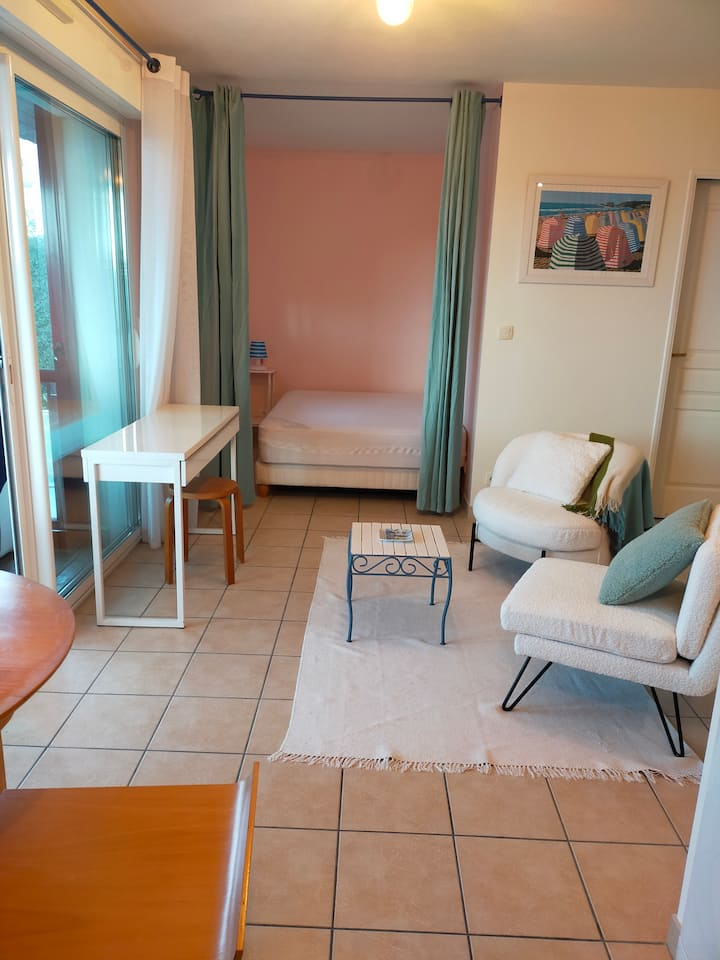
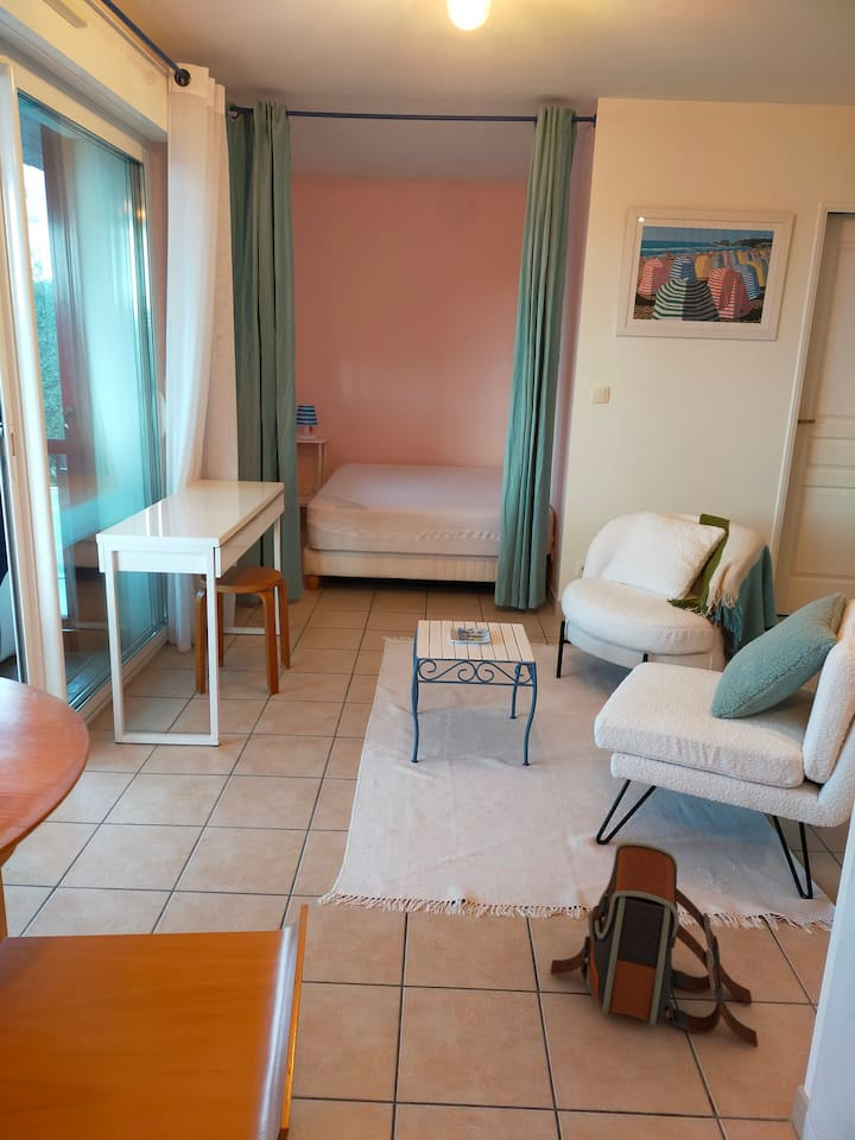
+ backpack (656, 935)
